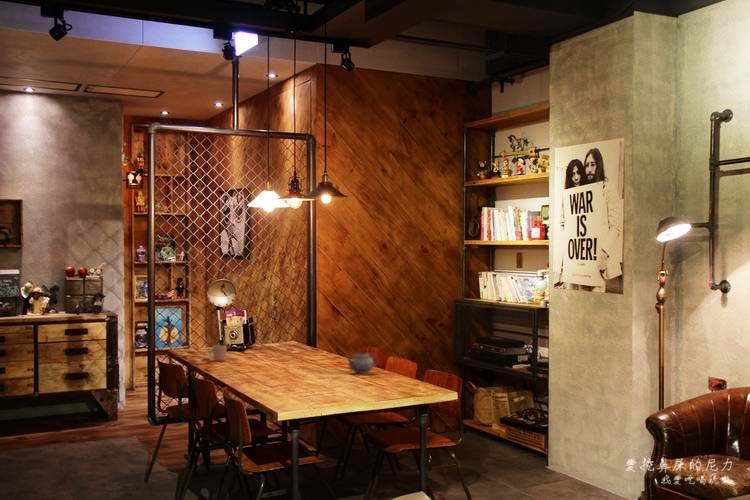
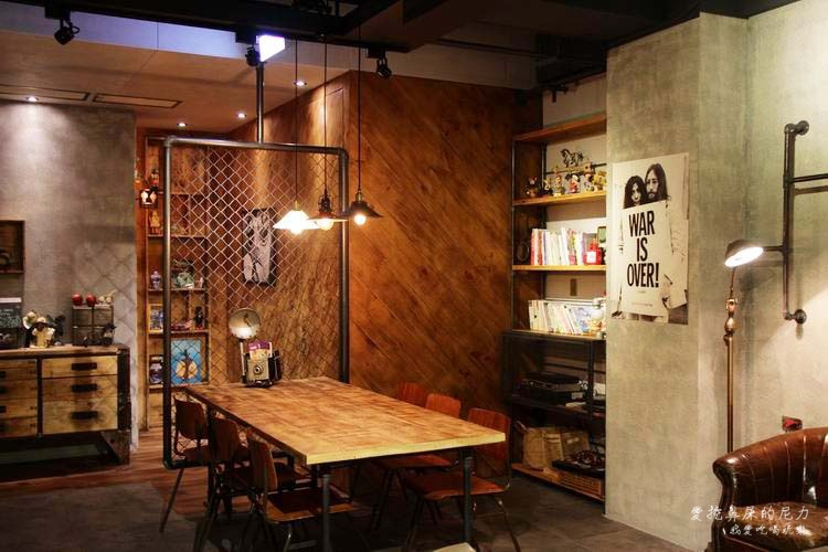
- teapot (362, 361)
- cup (217, 353)
